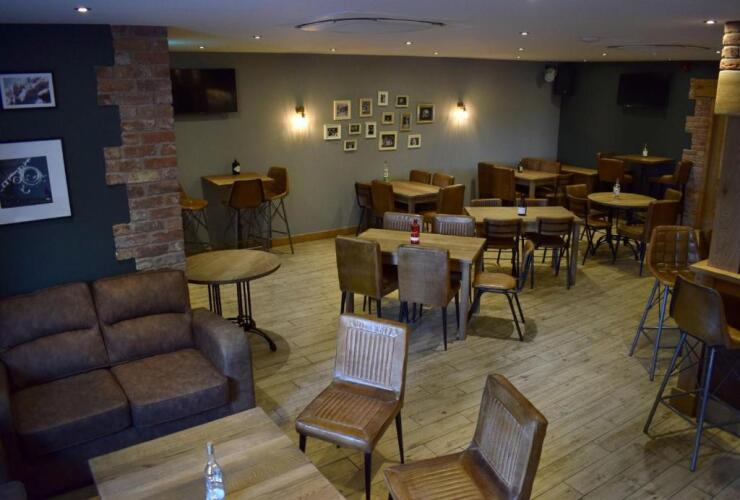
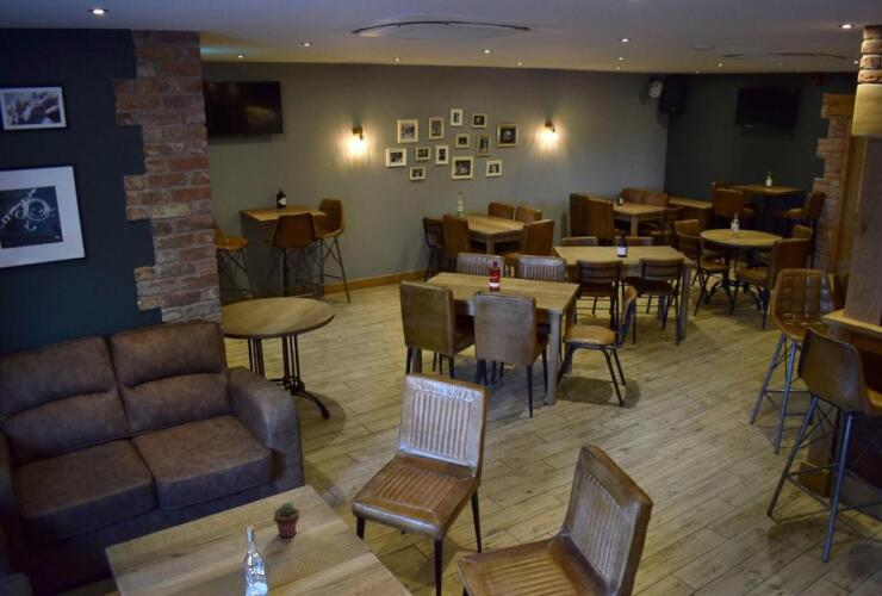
+ potted succulent (286, 519)
